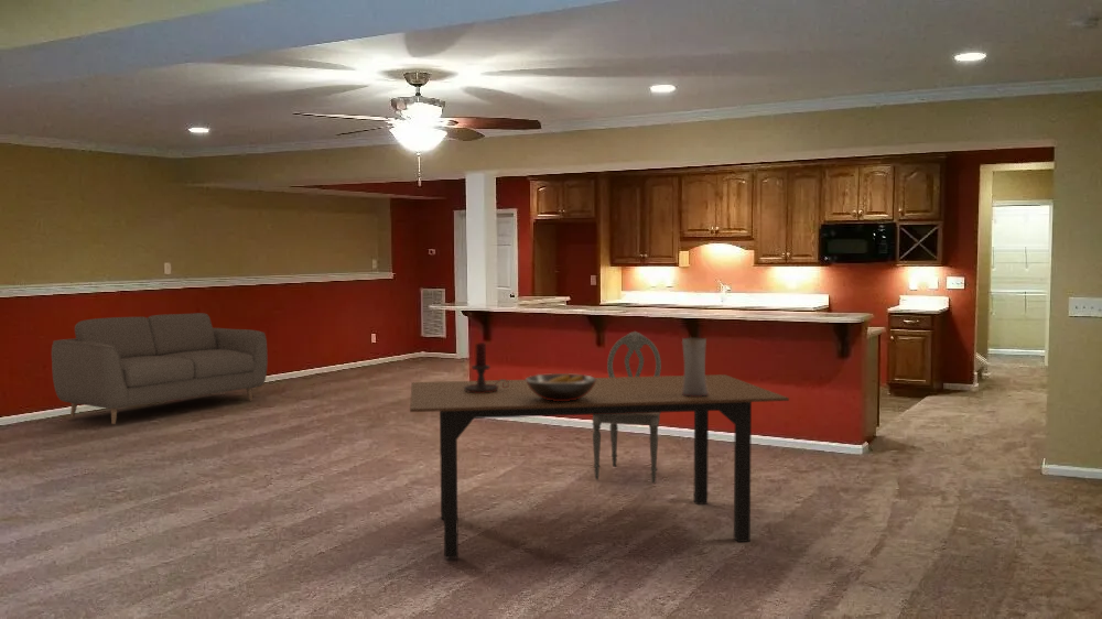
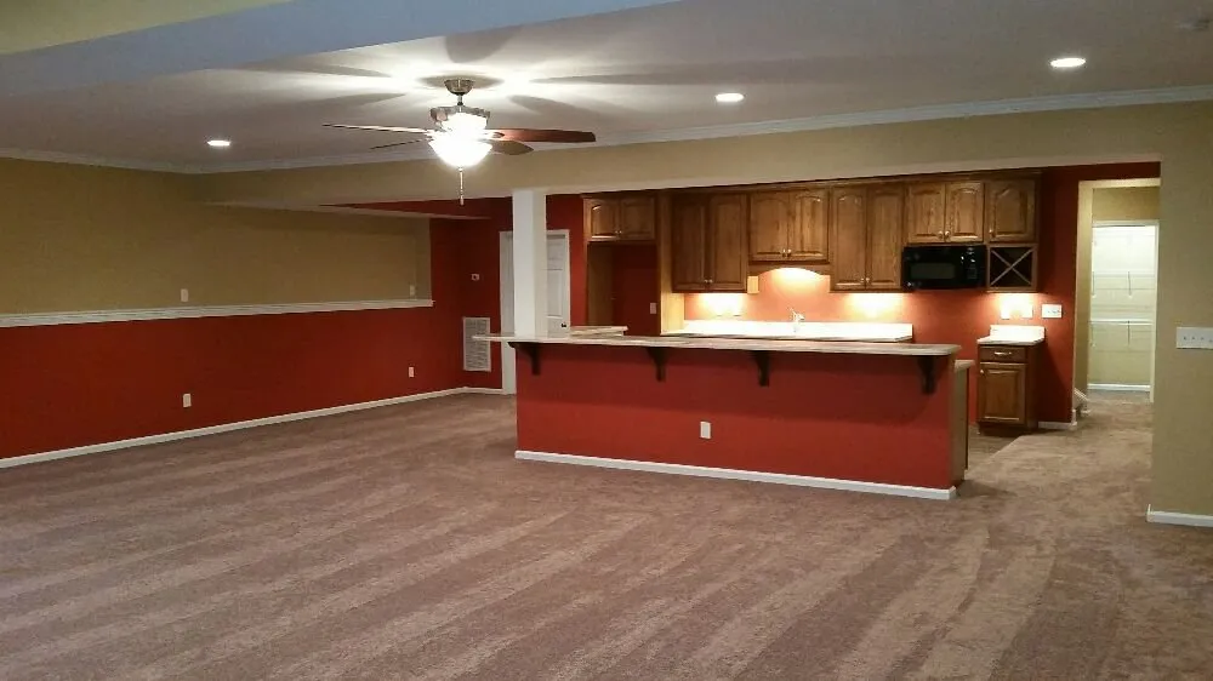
- dining chair (629, 413)
- sofa (164, 362)
- candle holder (486, 366)
- fruit bowl (561, 384)
- vase (694, 366)
- dining table (587, 414)
